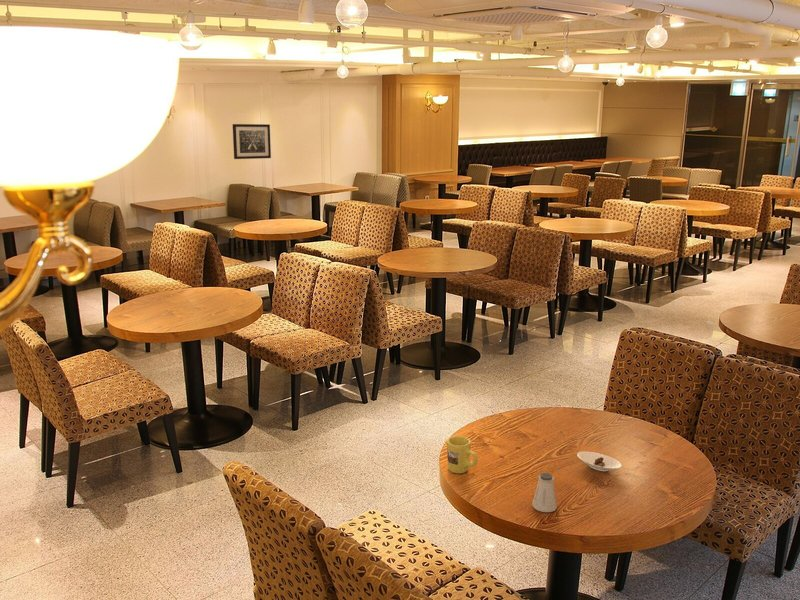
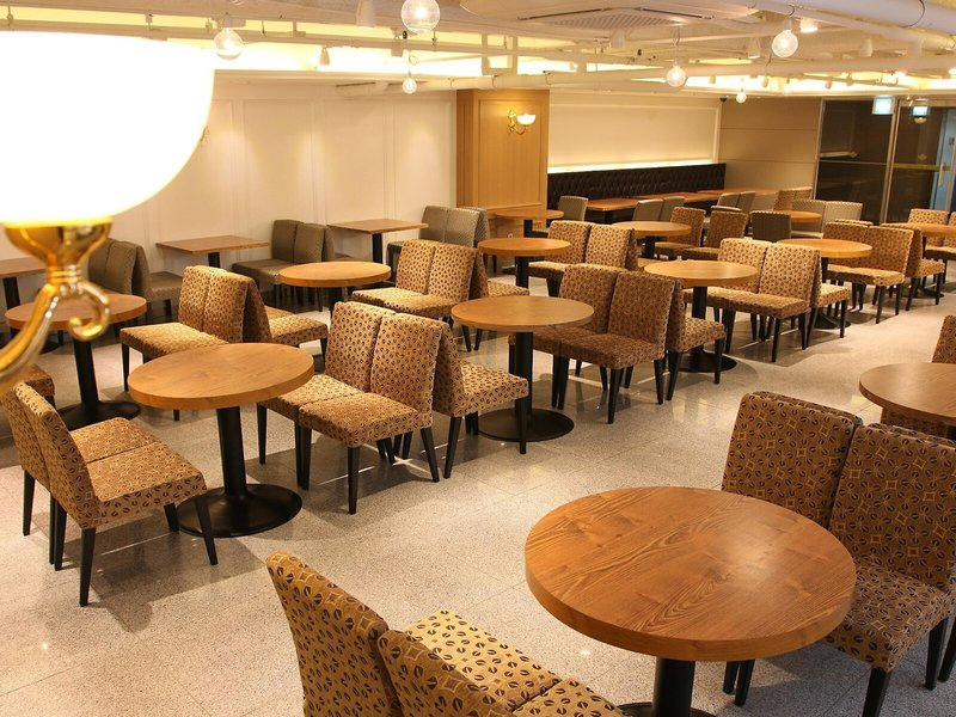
- wall art (252, 141)
- saltshaker (545, 490)
- mug (462, 457)
- saucer (598, 462)
